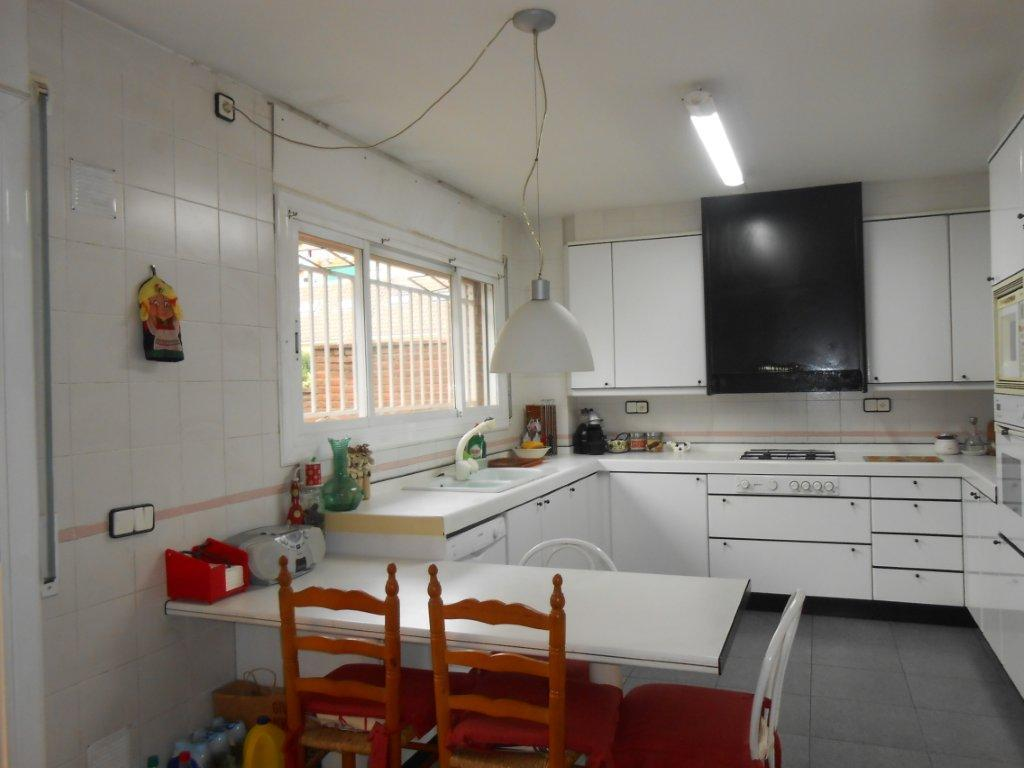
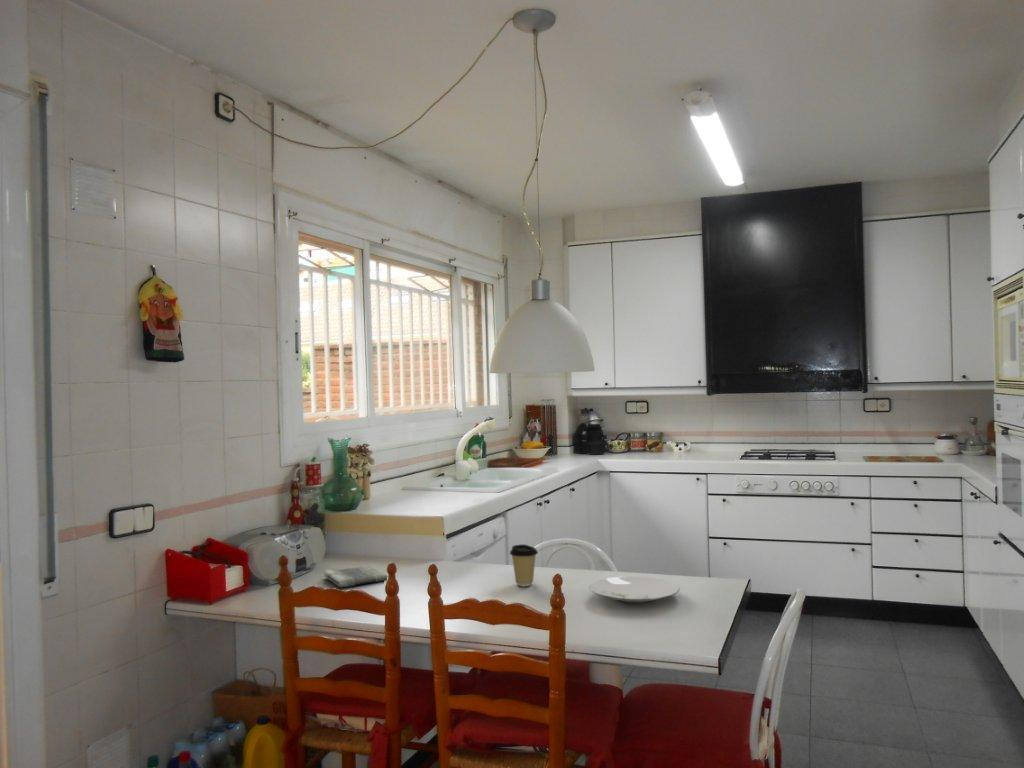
+ plate (634, 592)
+ dish towel (355, 574)
+ coffee cup (524, 565)
